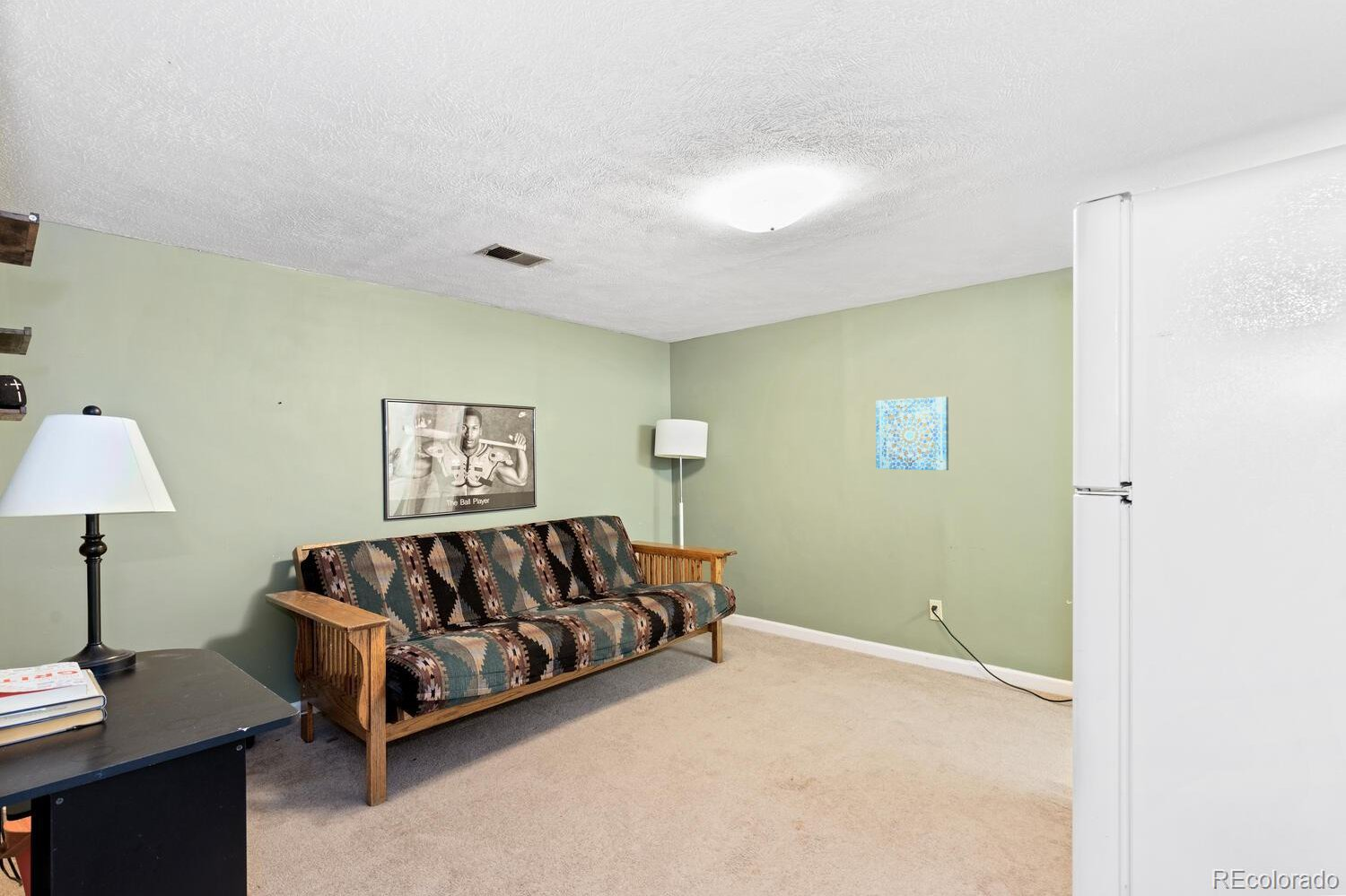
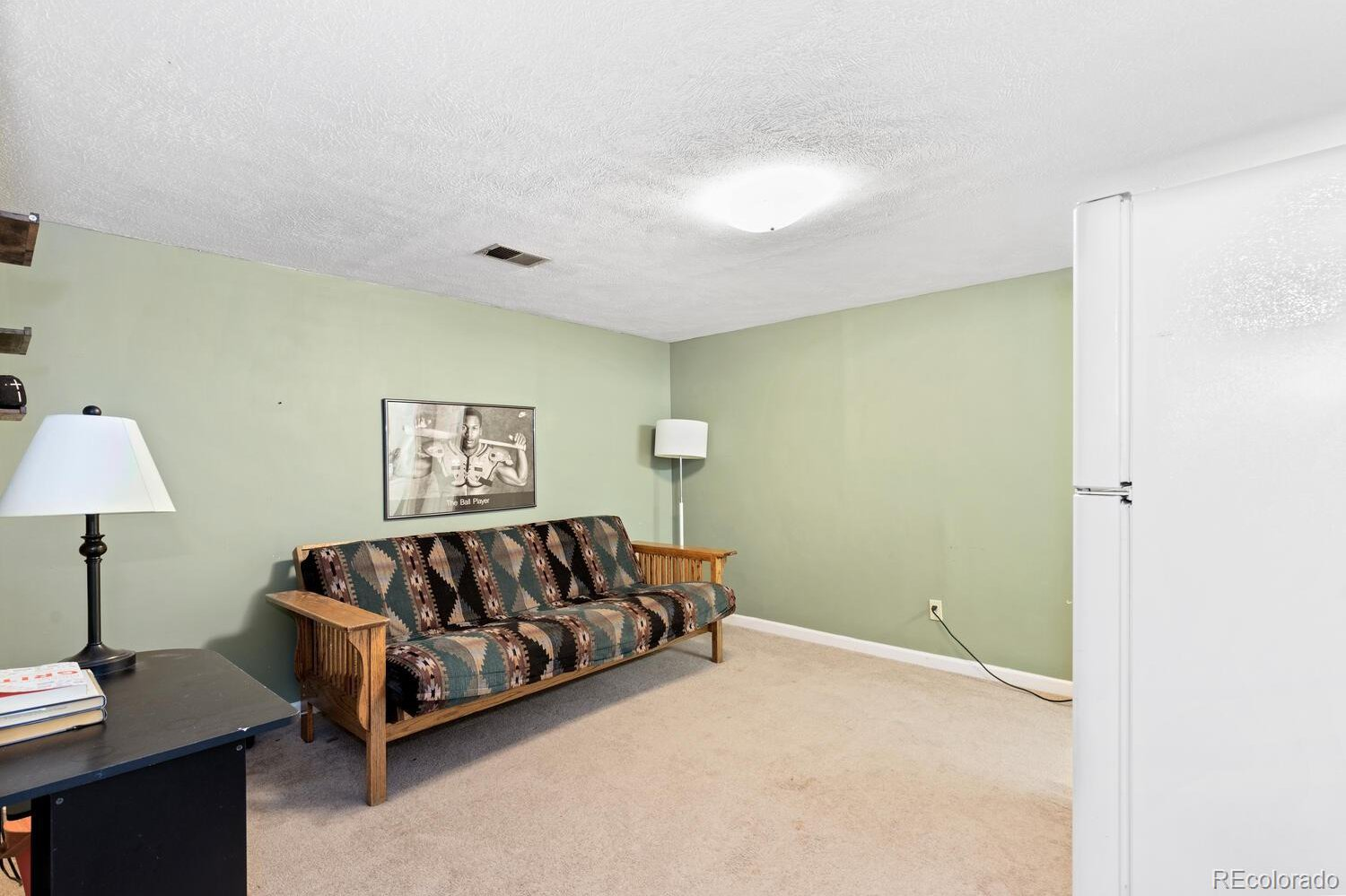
- wall art (911, 434)
